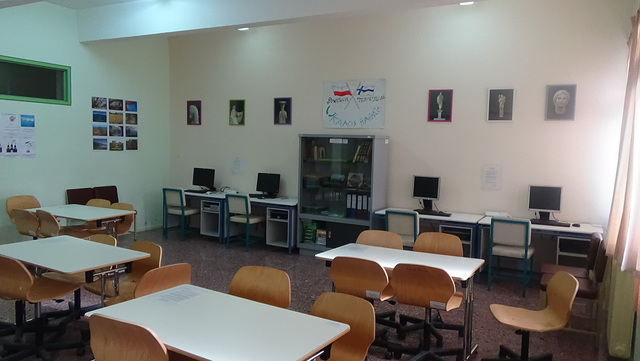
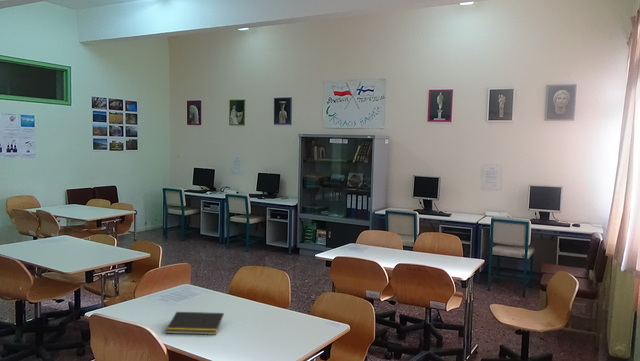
+ notepad (195, 322)
